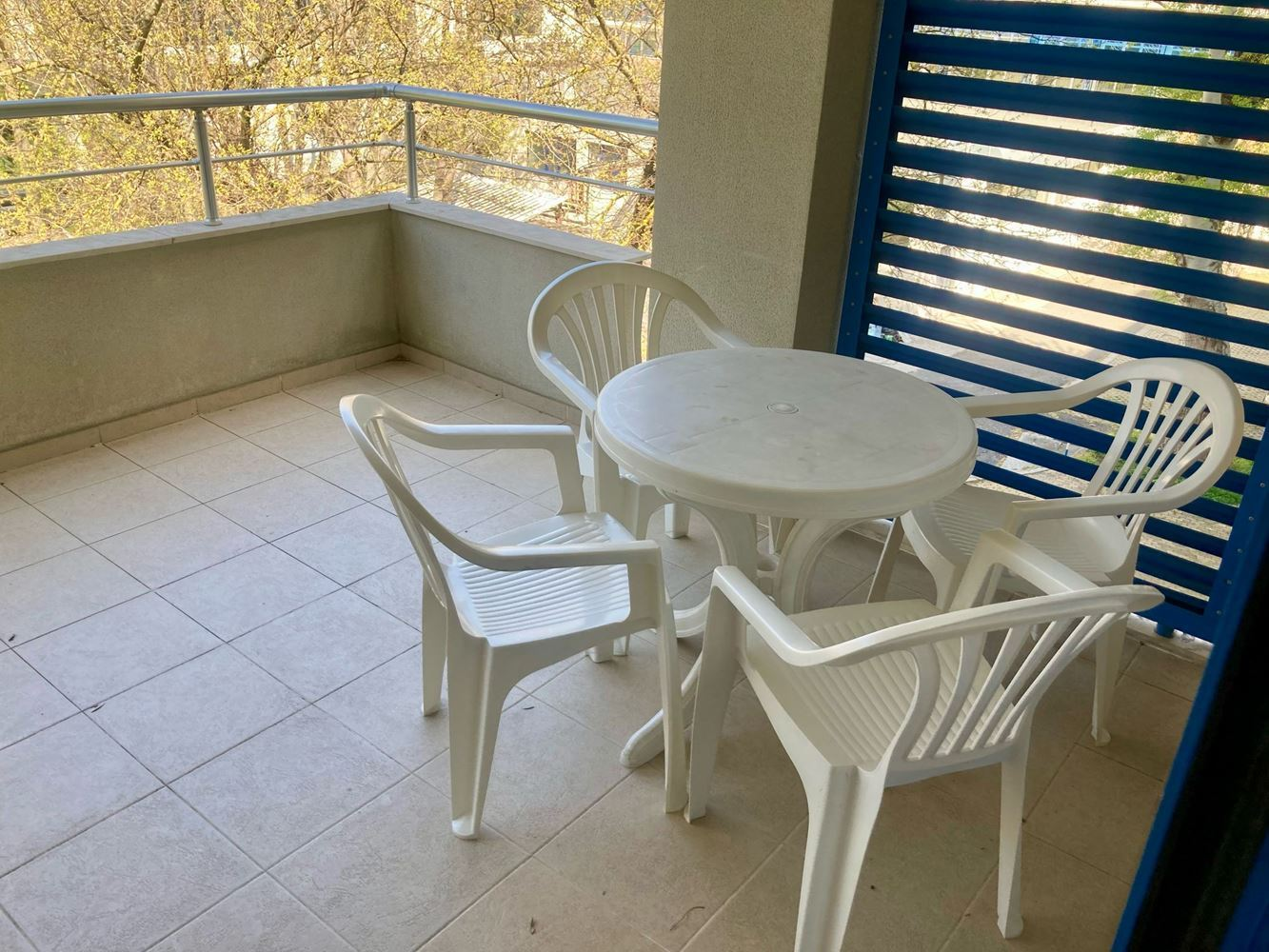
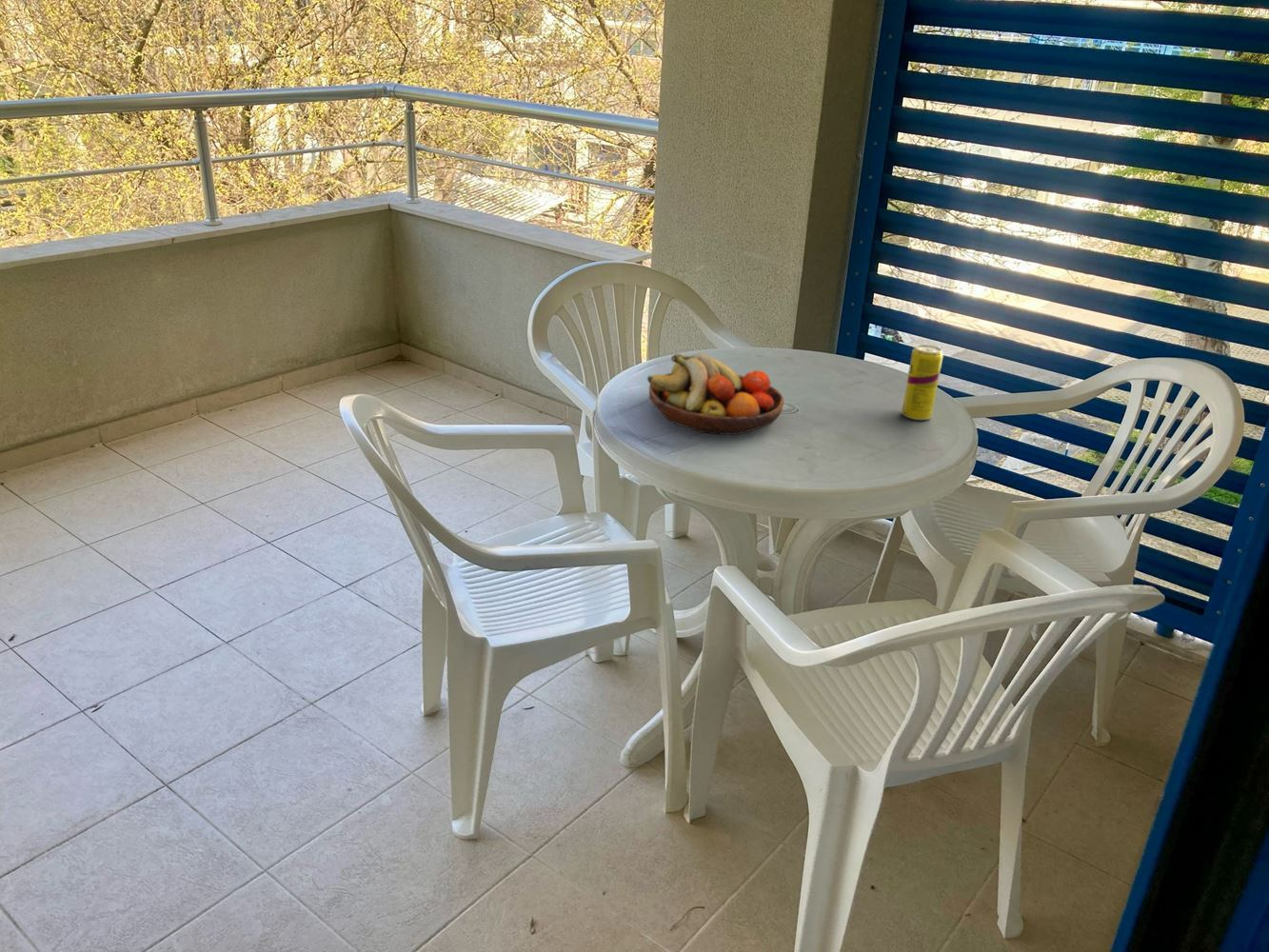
+ beverage can (922, 382)
+ fruit bowl (716, 387)
